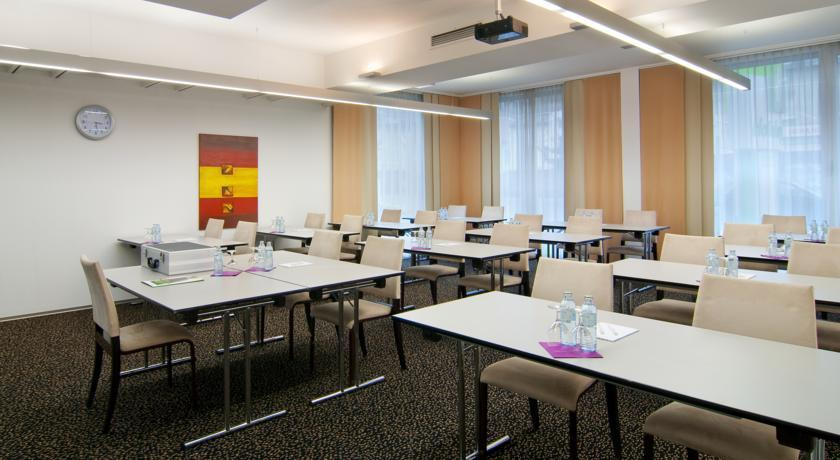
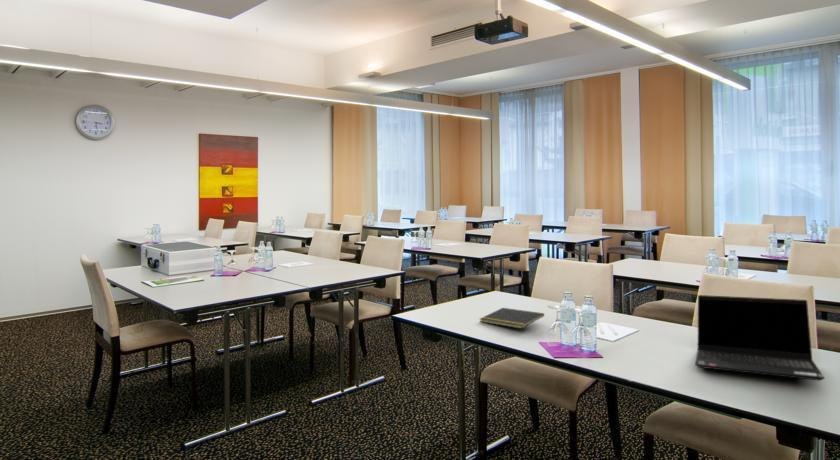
+ notepad (511, 317)
+ laptop computer (753, 333)
